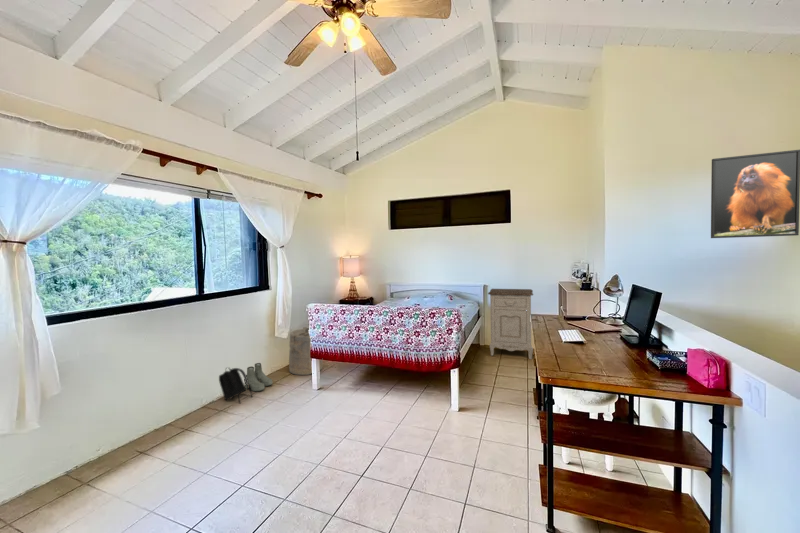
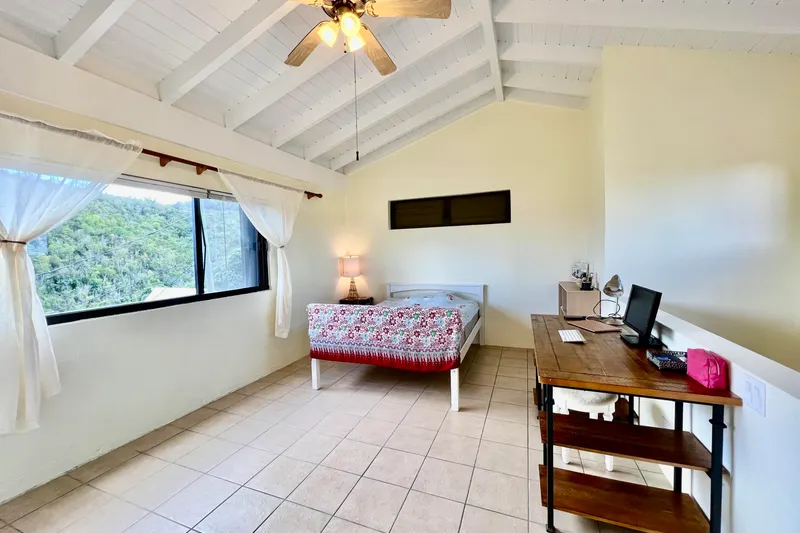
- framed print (753, 195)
- laundry hamper (304, 349)
- nightstand (510, 322)
- backpack (236, 383)
- boots (258, 376)
